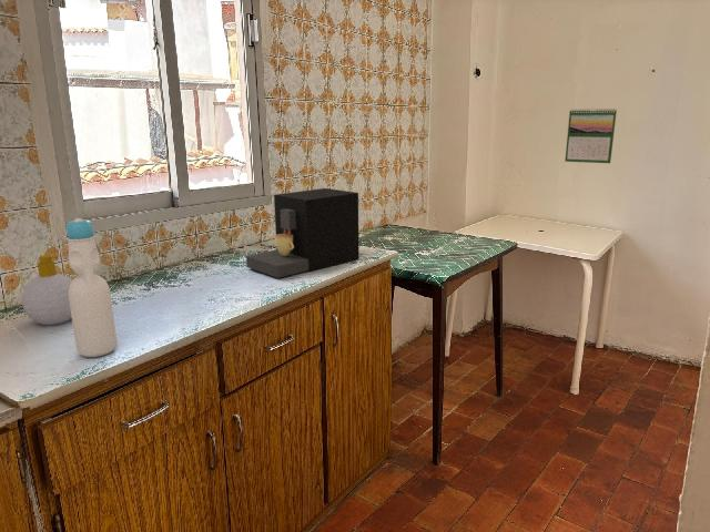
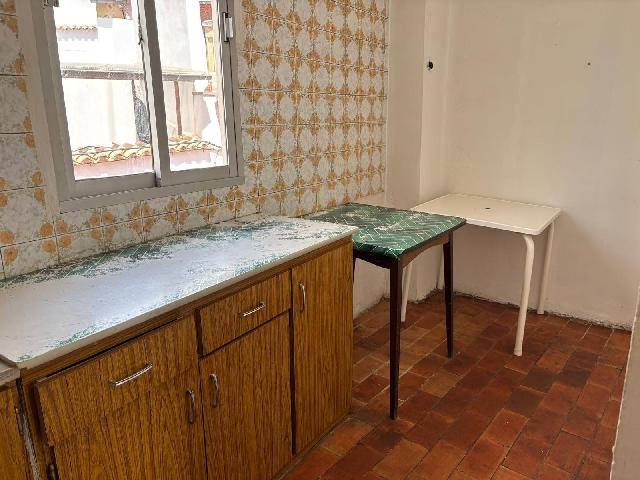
- coffee maker (303, 229)
- soap bottle (50, 288)
- bottle (88, 287)
- calendar (589, 135)
